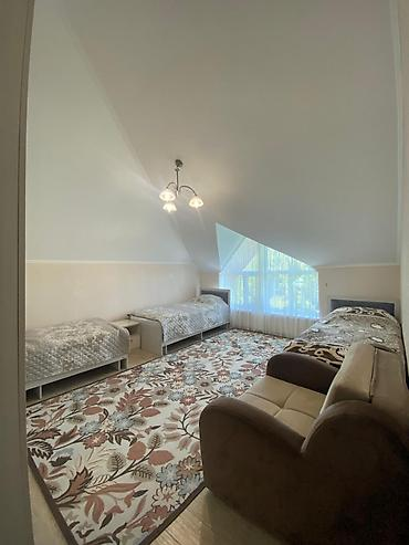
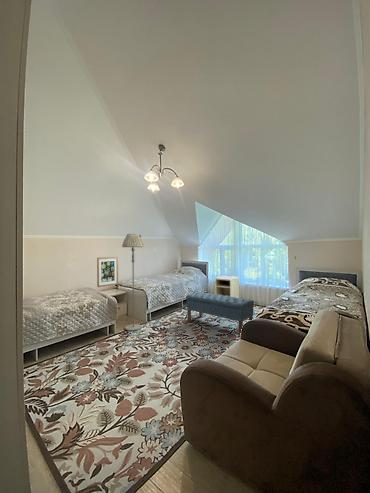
+ wall art (108, 271)
+ floor lamp (133, 280)
+ bench (218, 311)
+ nightstand (227, 289)
